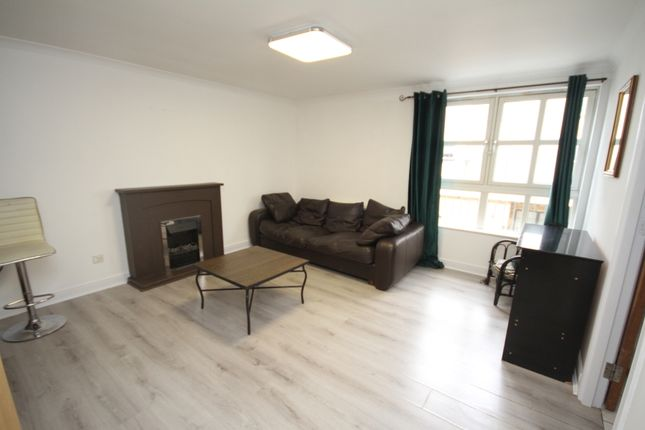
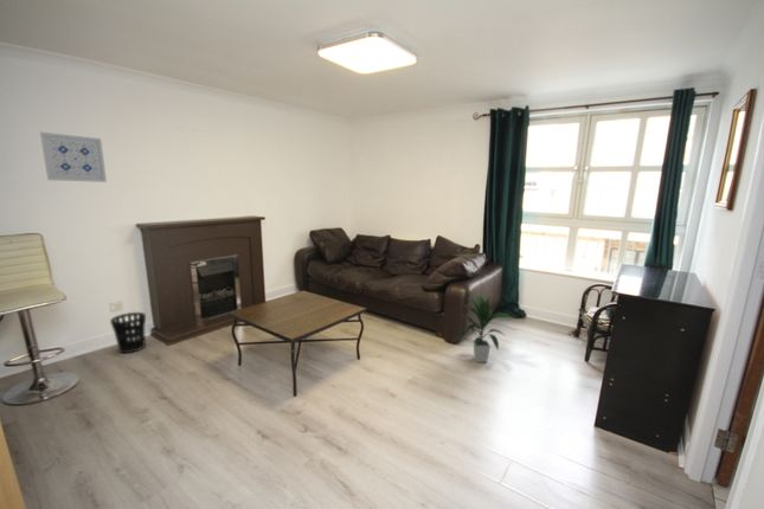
+ wall art (75, 159)
+ indoor plant (480, 327)
+ wastebasket (130, 333)
